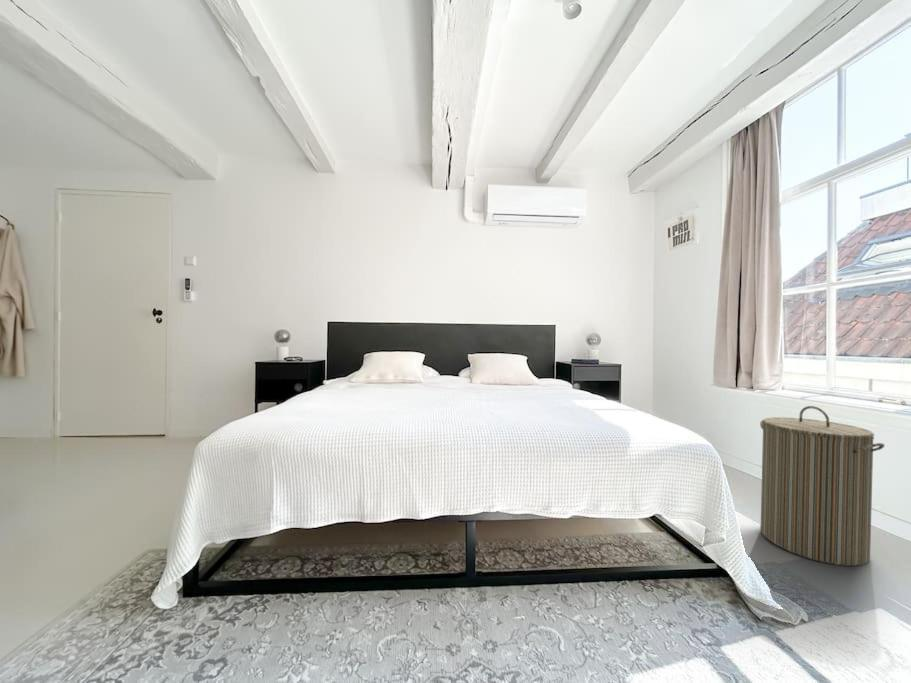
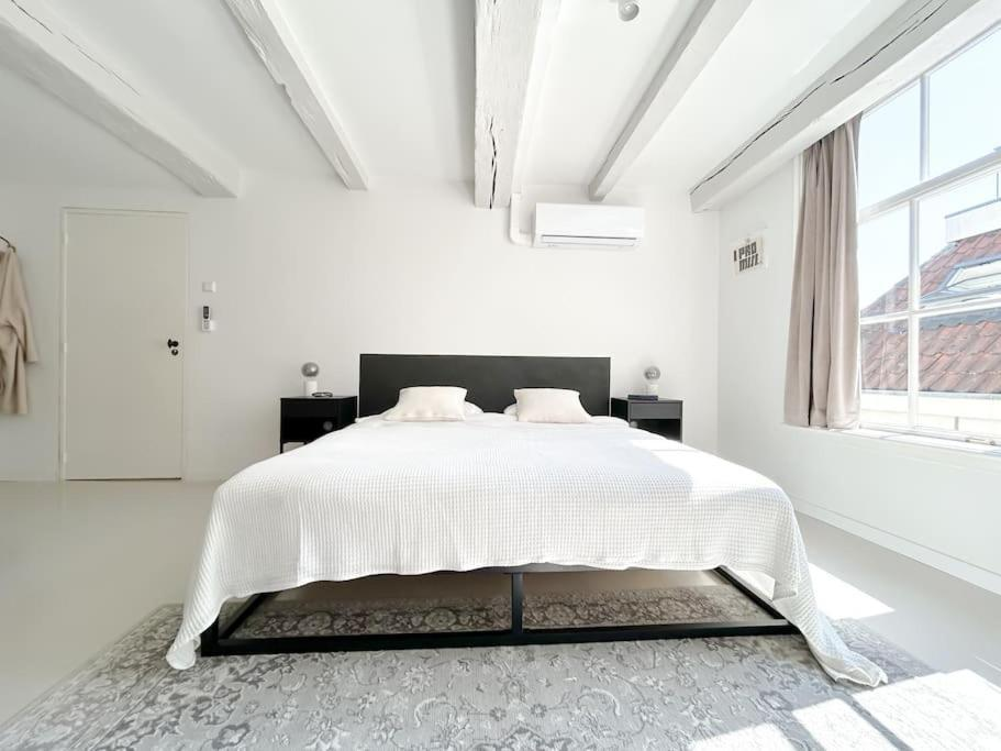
- laundry hamper (813, 475)
